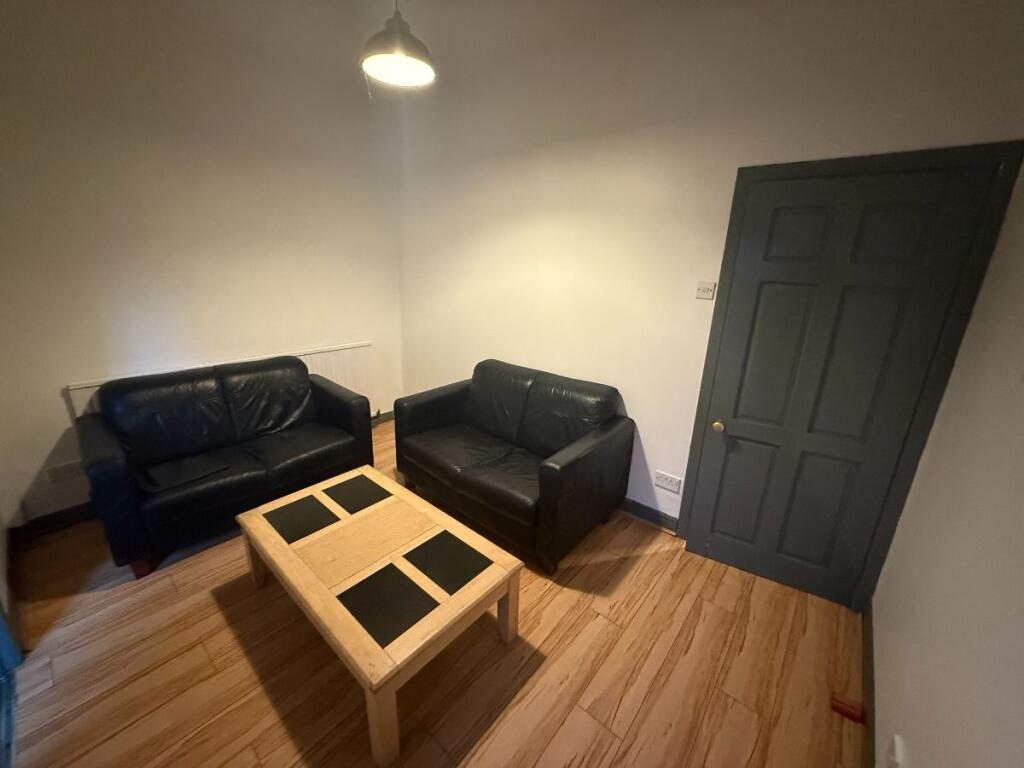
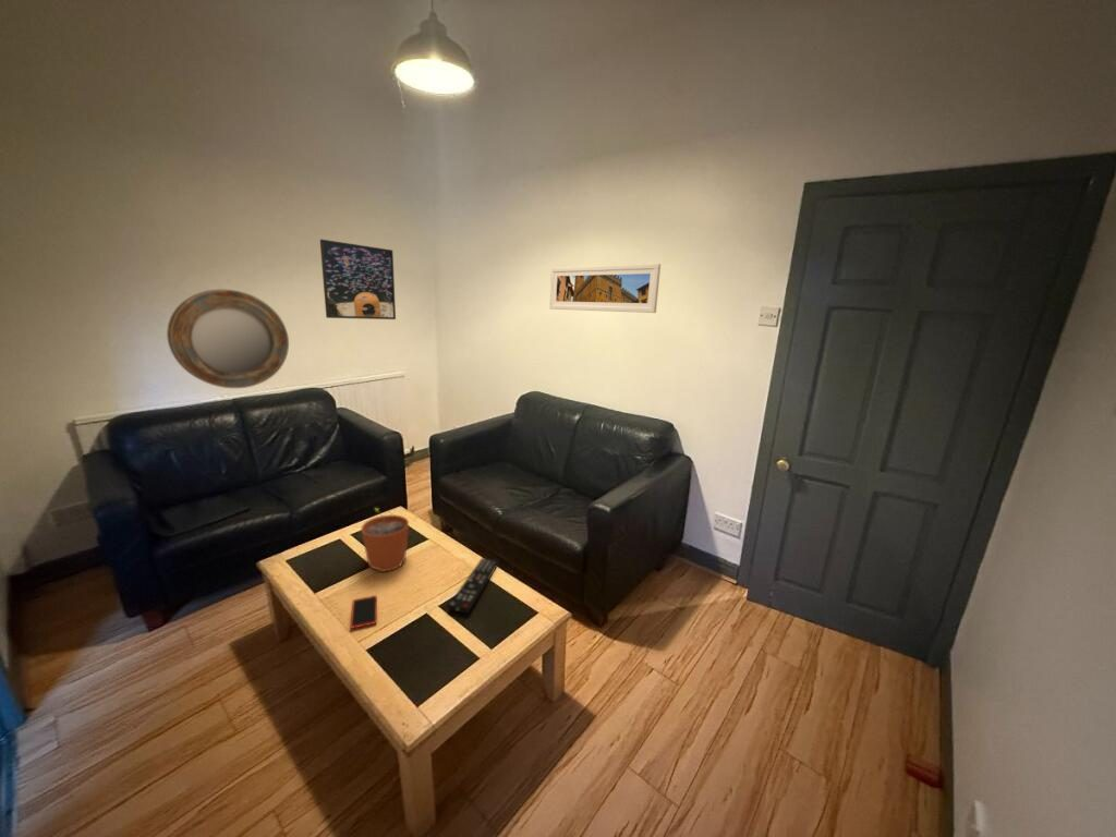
+ plant pot (386, 534)
+ remote control (475, 582)
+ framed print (599, 288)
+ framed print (361, 282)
+ smartphone (364, 610)
+ home mirror (233, 339)
